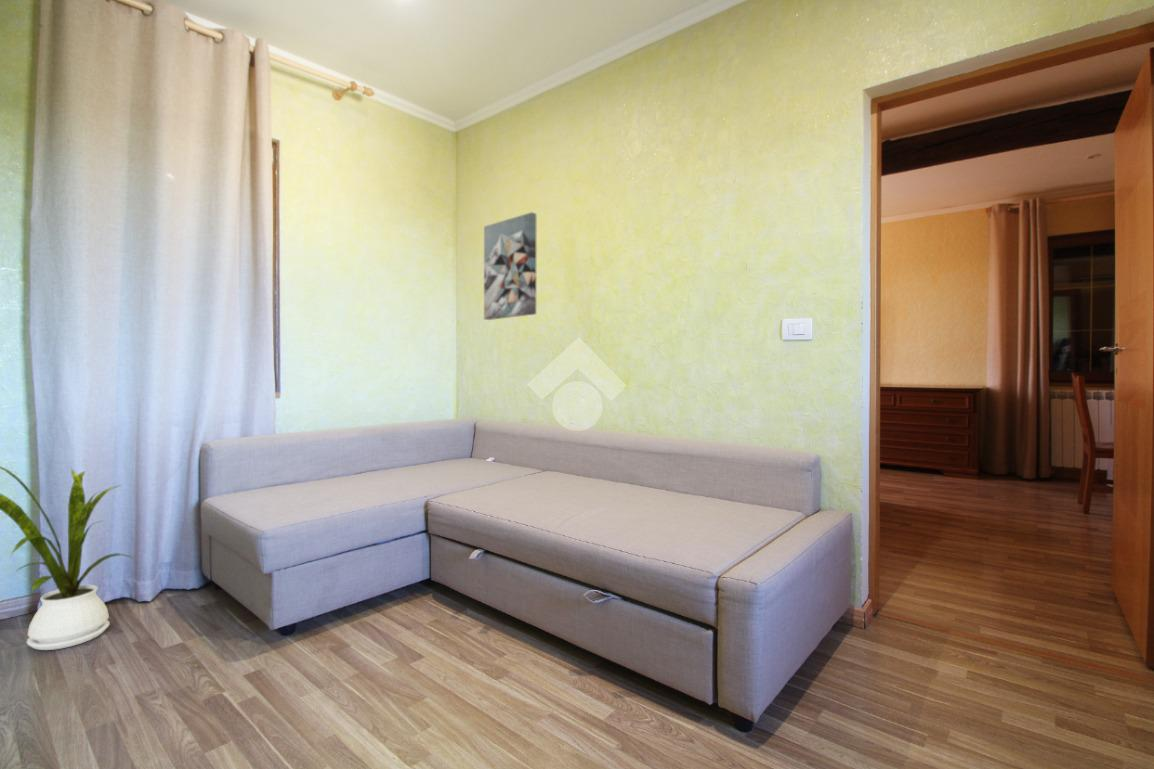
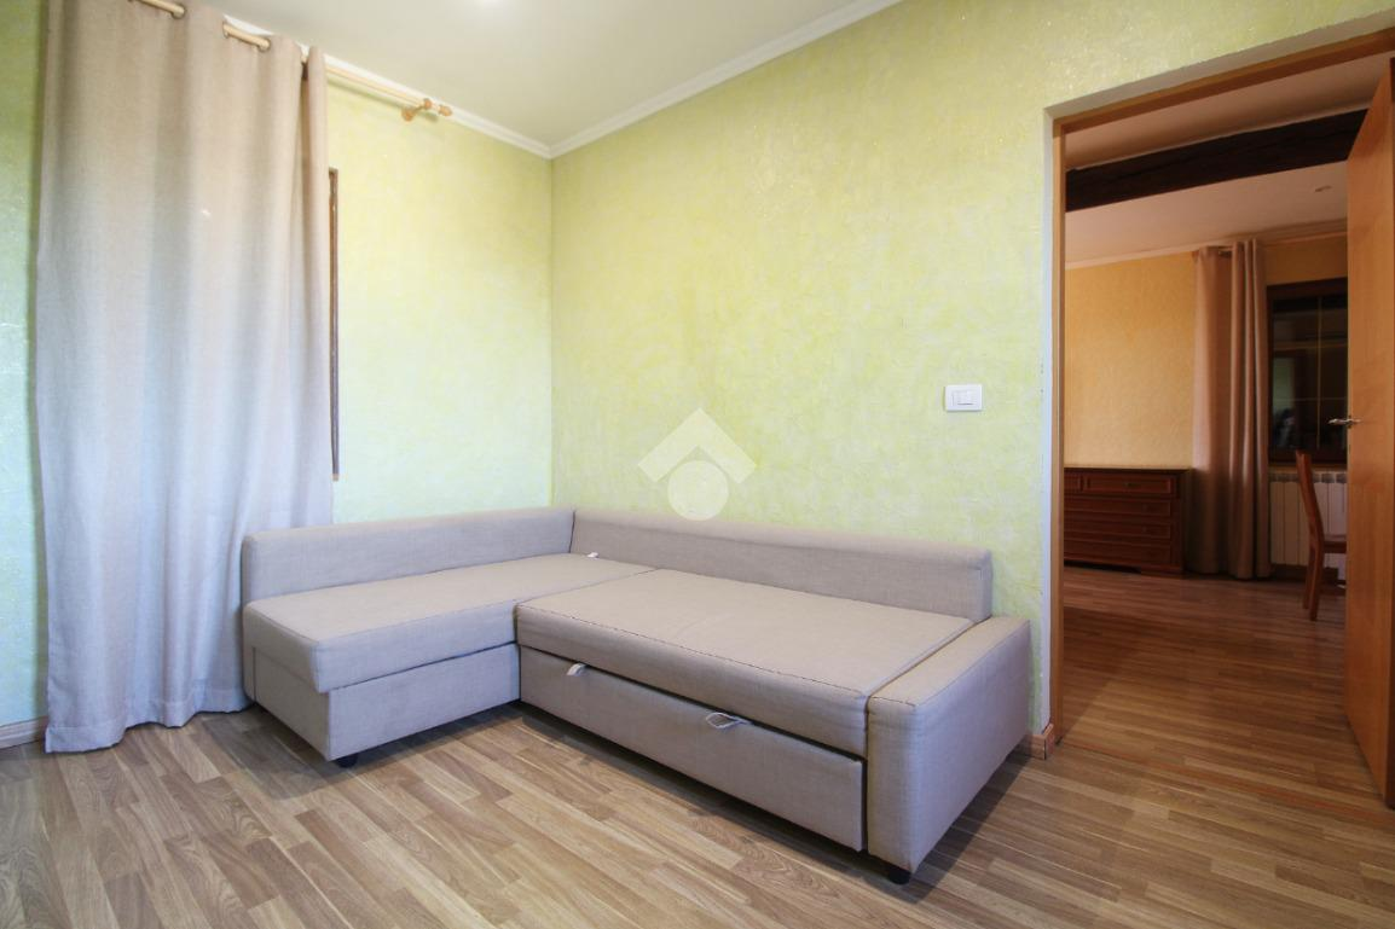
- house plant (58, 547)
- wall art (509, 268)
